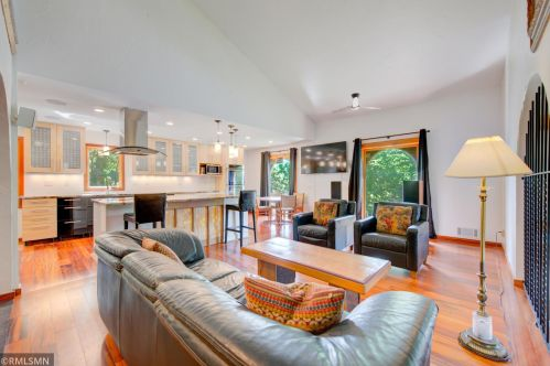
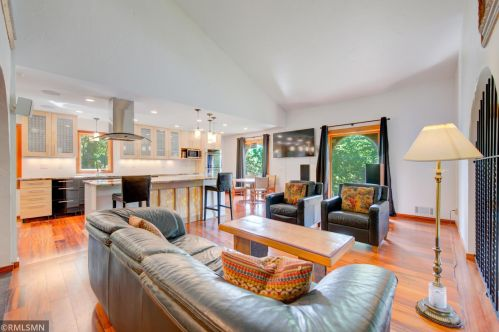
- ceiling fan (355, 99)
